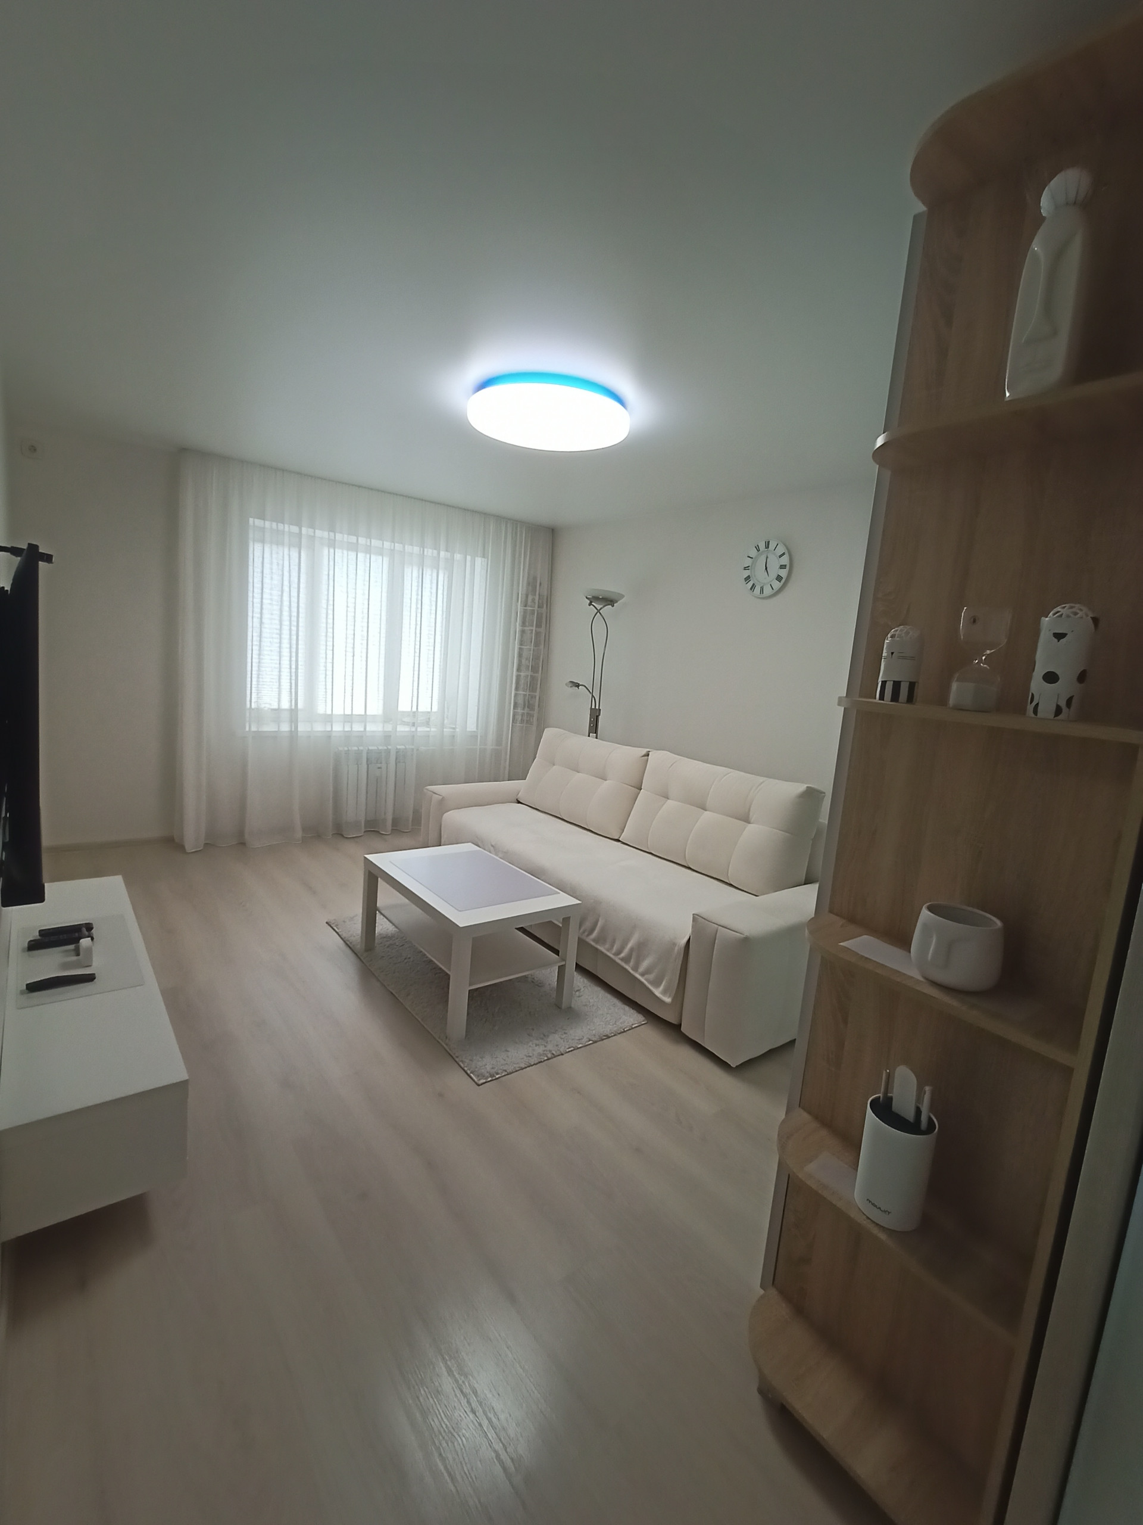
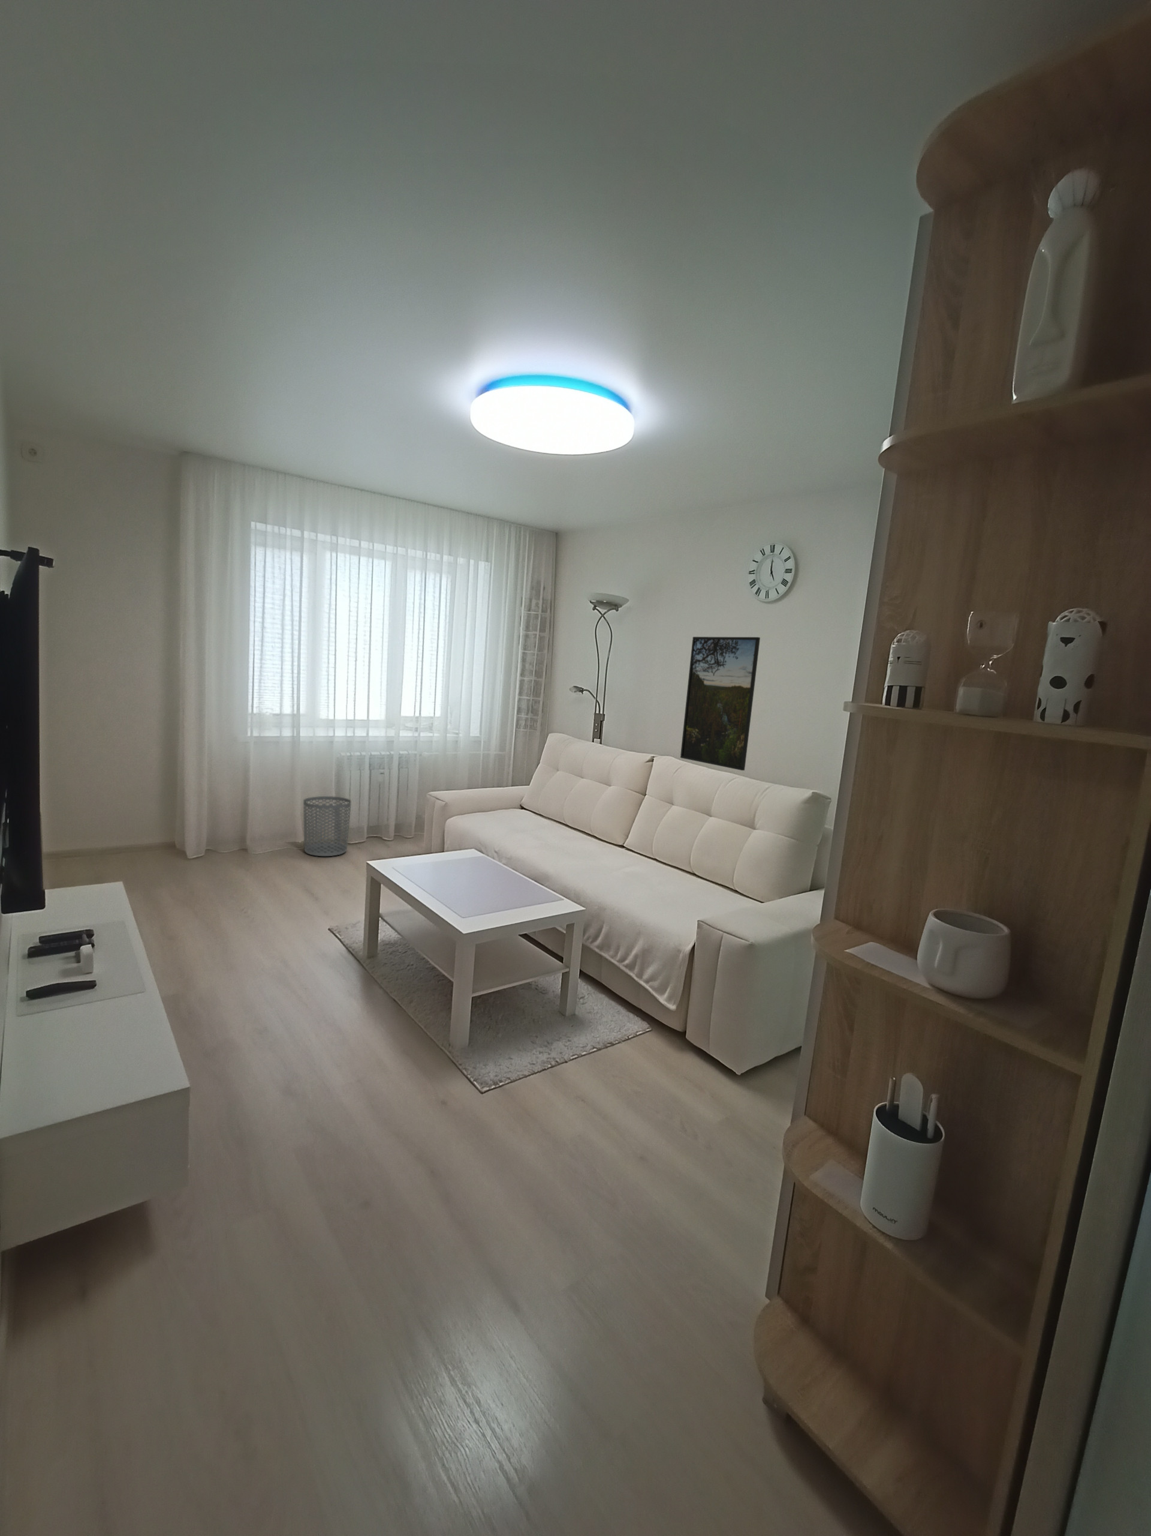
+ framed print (718, 700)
+ waste bin (326, 826)
